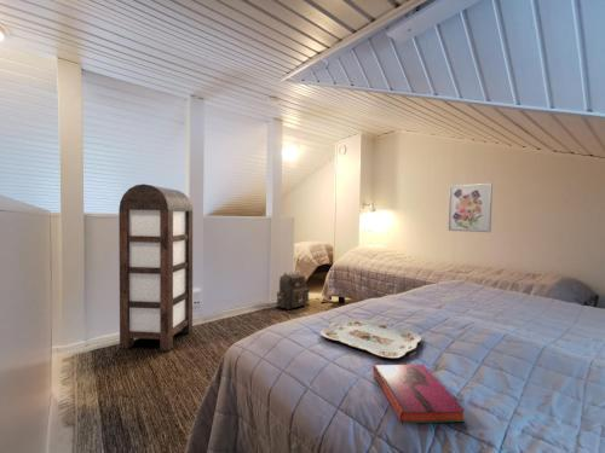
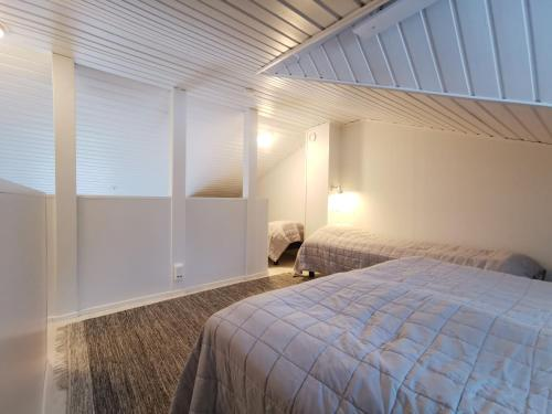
- backpack (293, 289)
- wall art (468, 208)
- bookshelf (159, 263)
- serving tray (369, 336)
- hardback book (413, 389)
